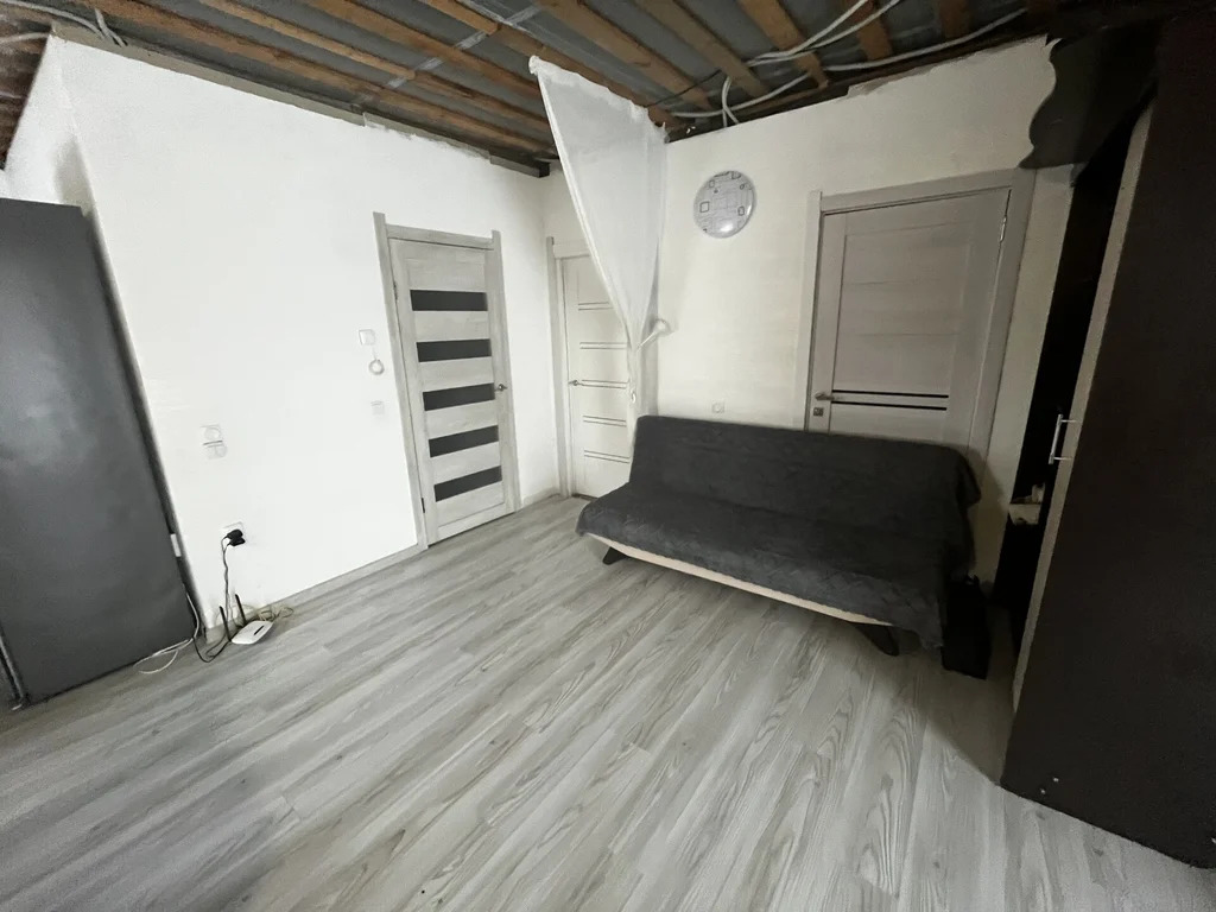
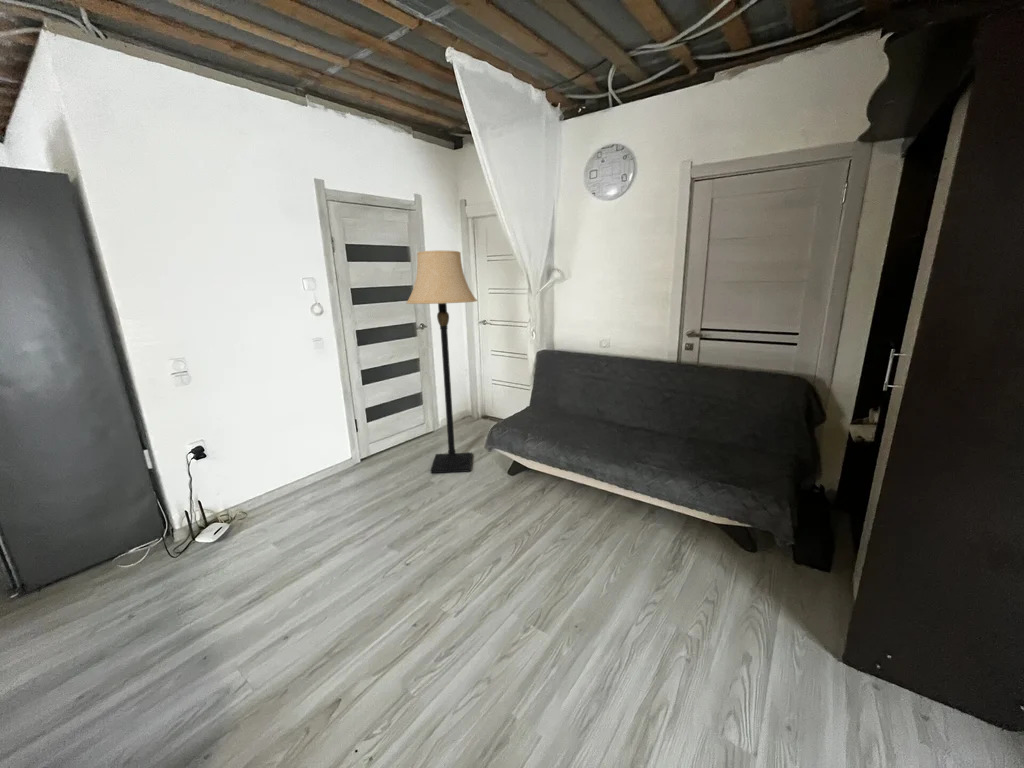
+ lamp (446, 364)
